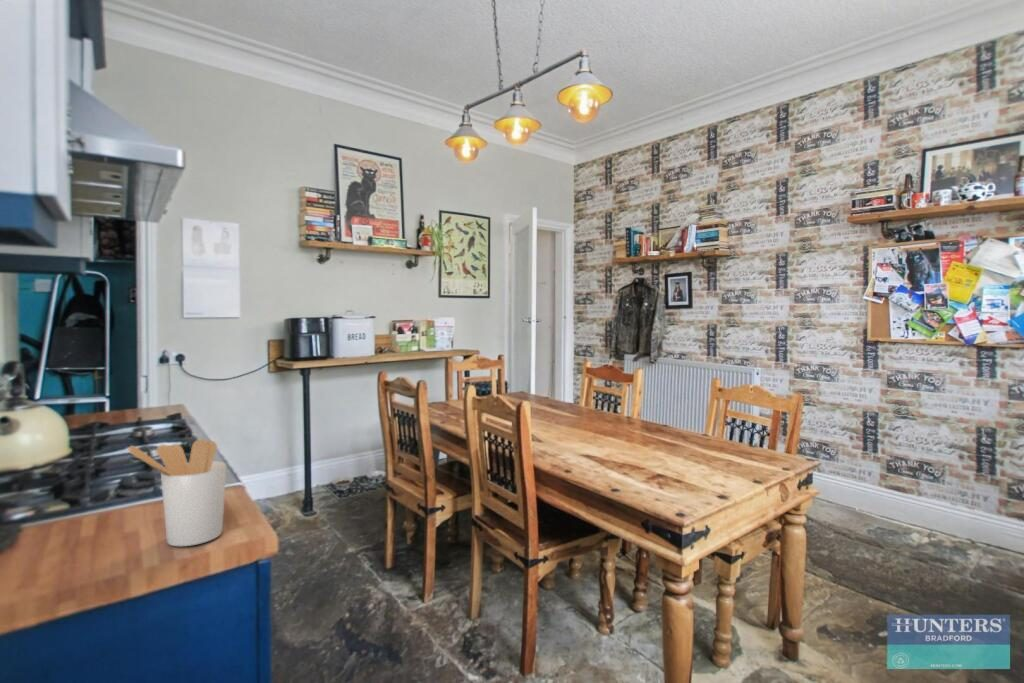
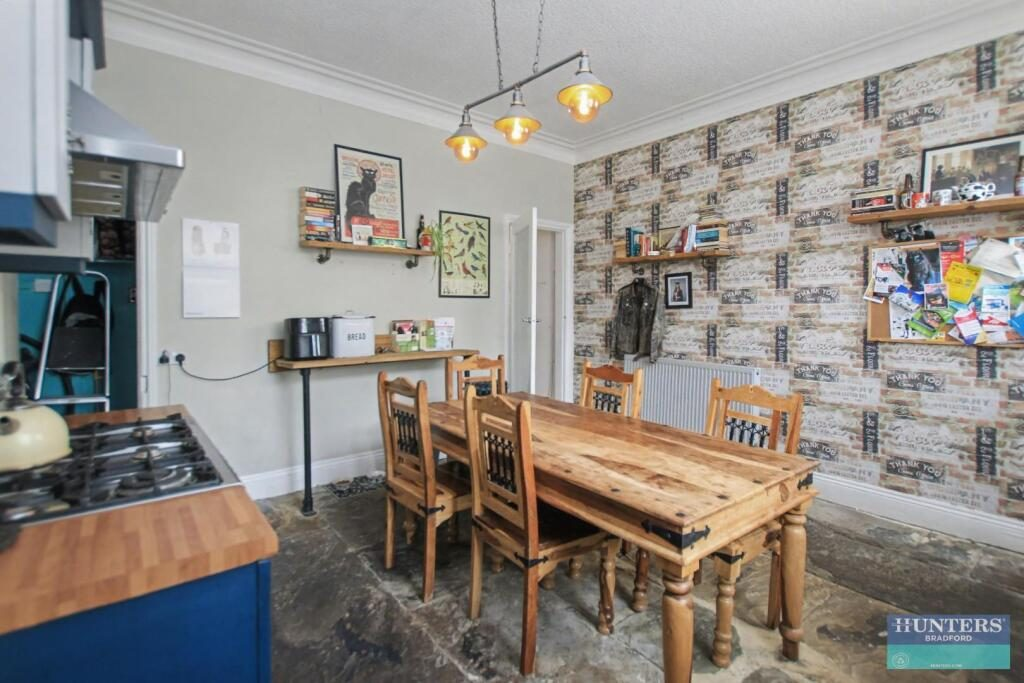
- utensil holder (177, 489)
